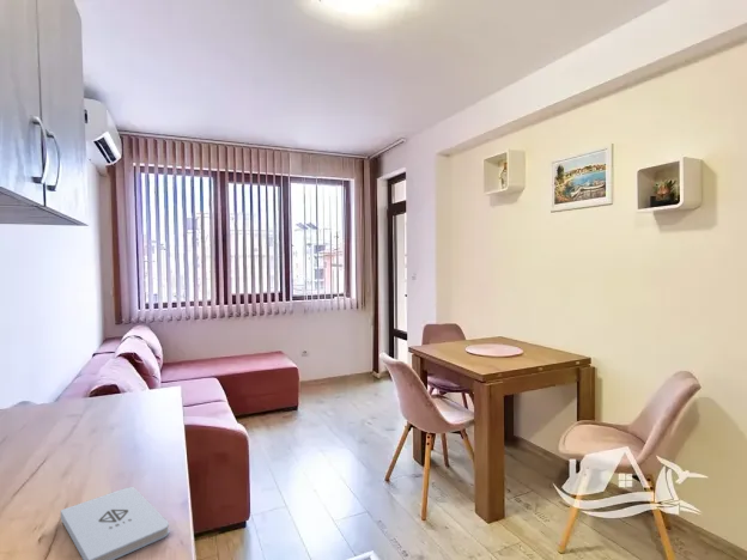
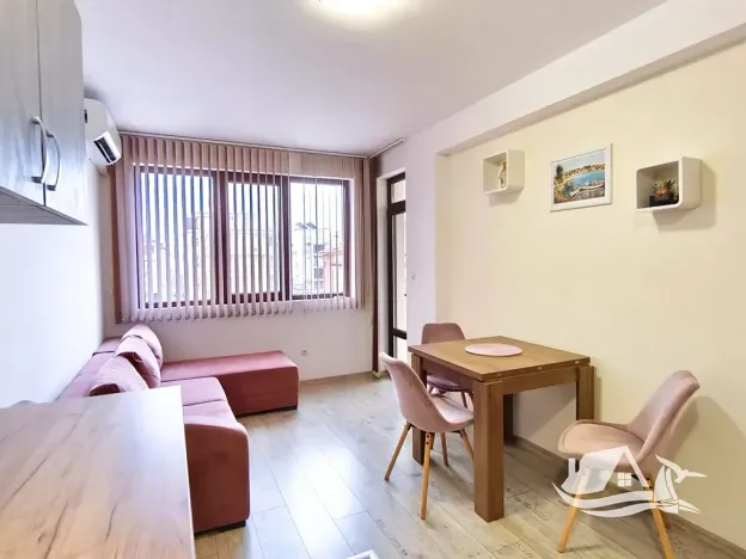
- notepad (114, 522)
